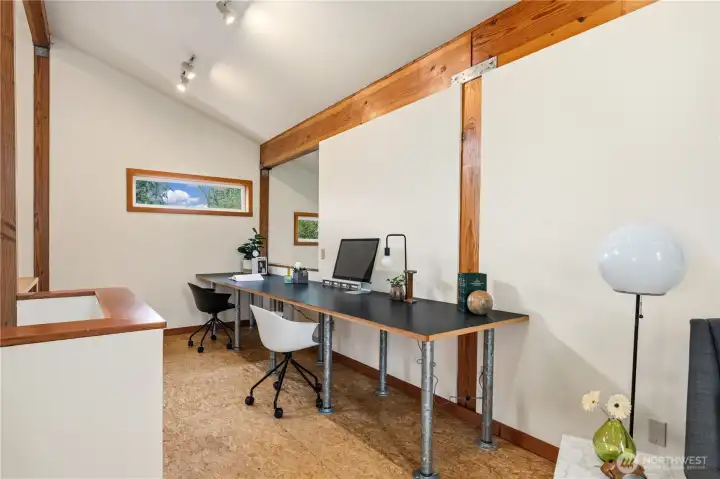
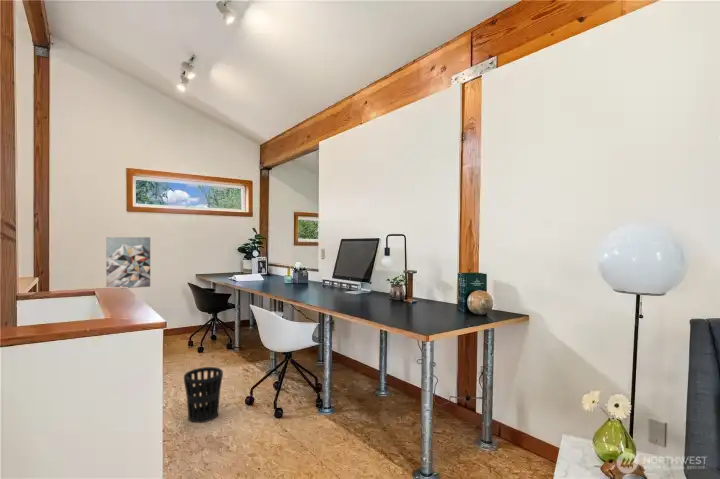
+ wall art (128, 262)
+ wastebasket (203, 394)
